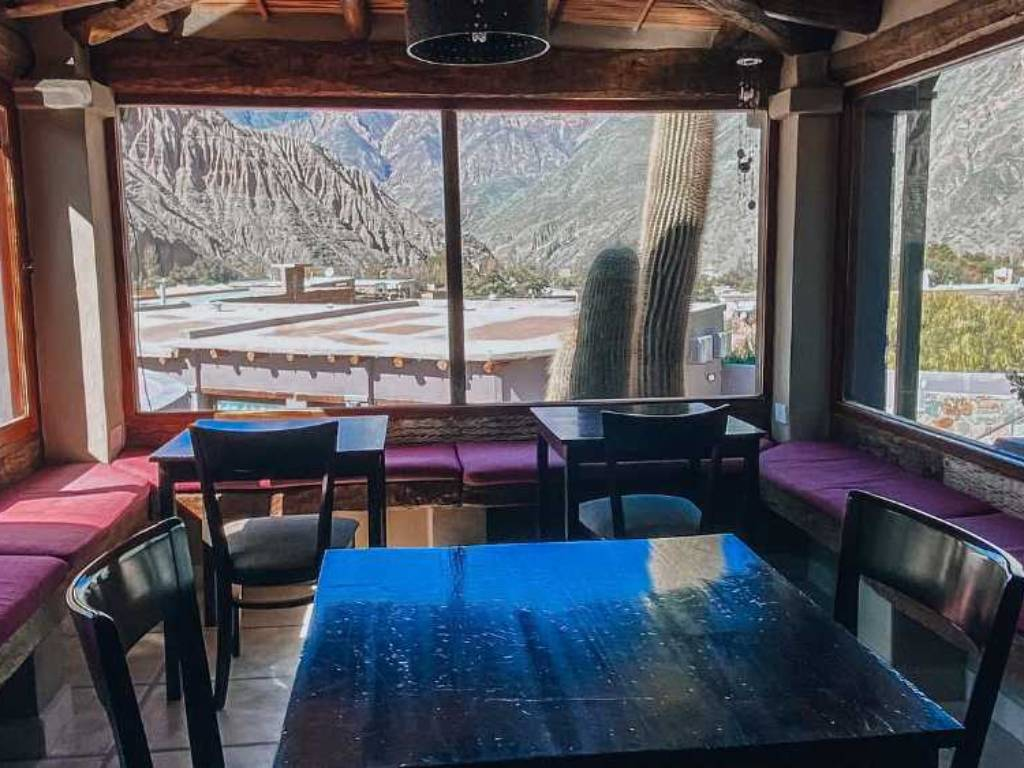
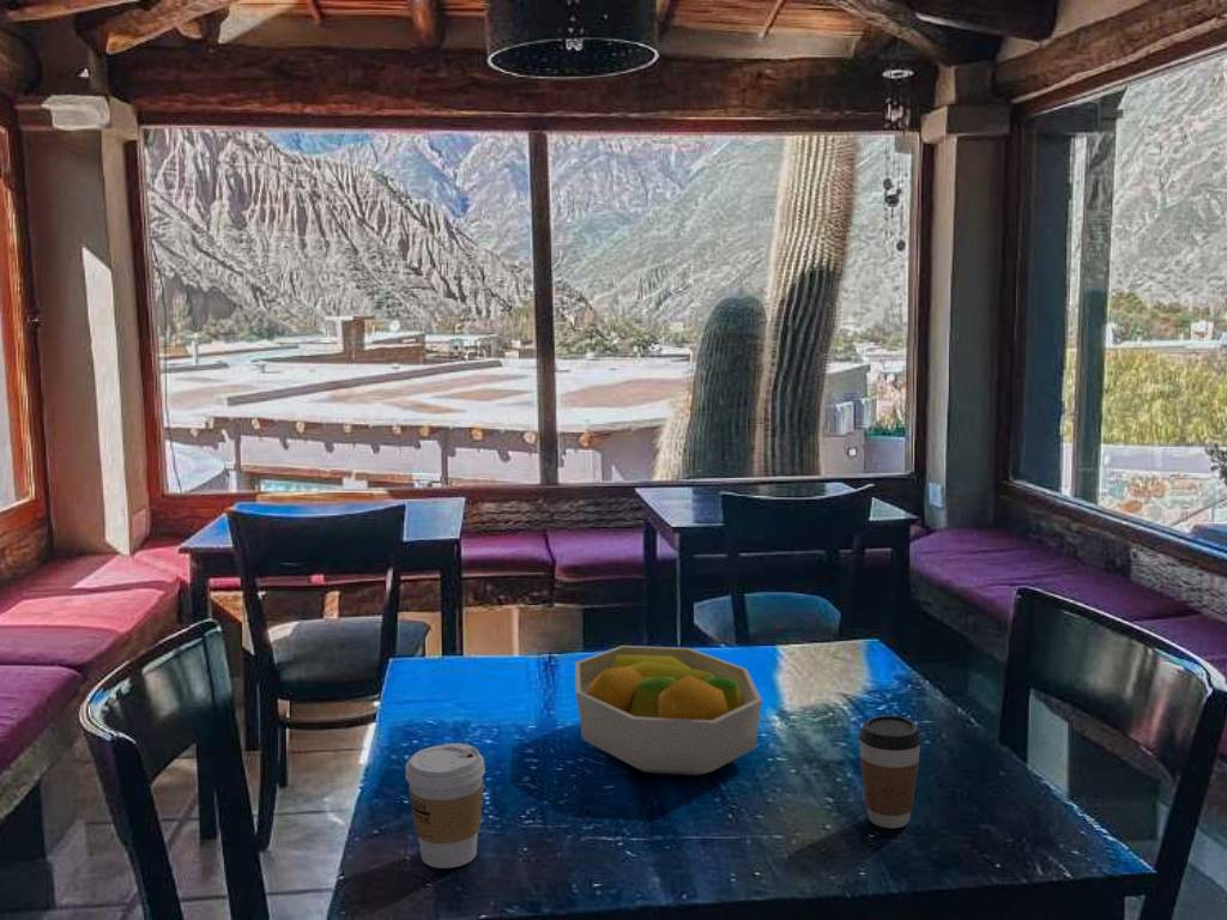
+ coffee cup (446, 804)
+ coffee cup (889, 773)
+ fruit bowl (664, 697)
